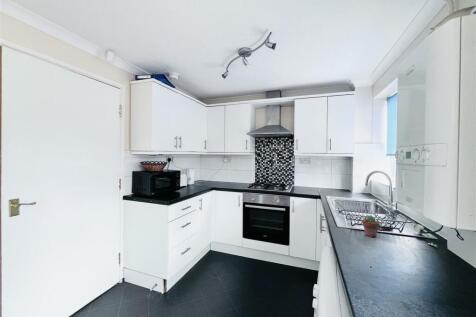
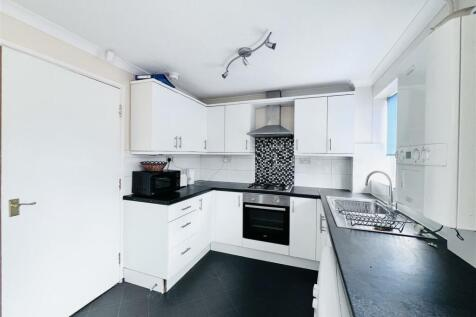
- potted succulent (370, 225)
